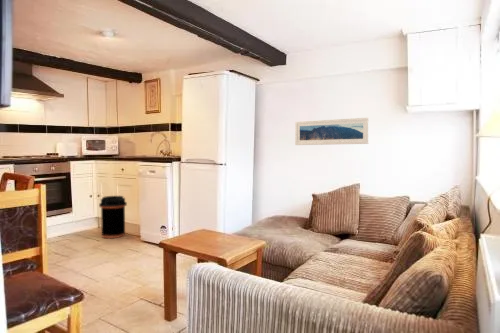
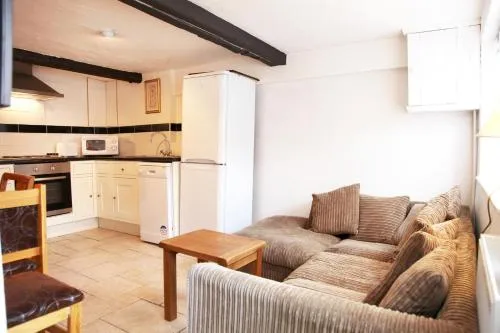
- trash can (113, 216)
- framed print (329, 132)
